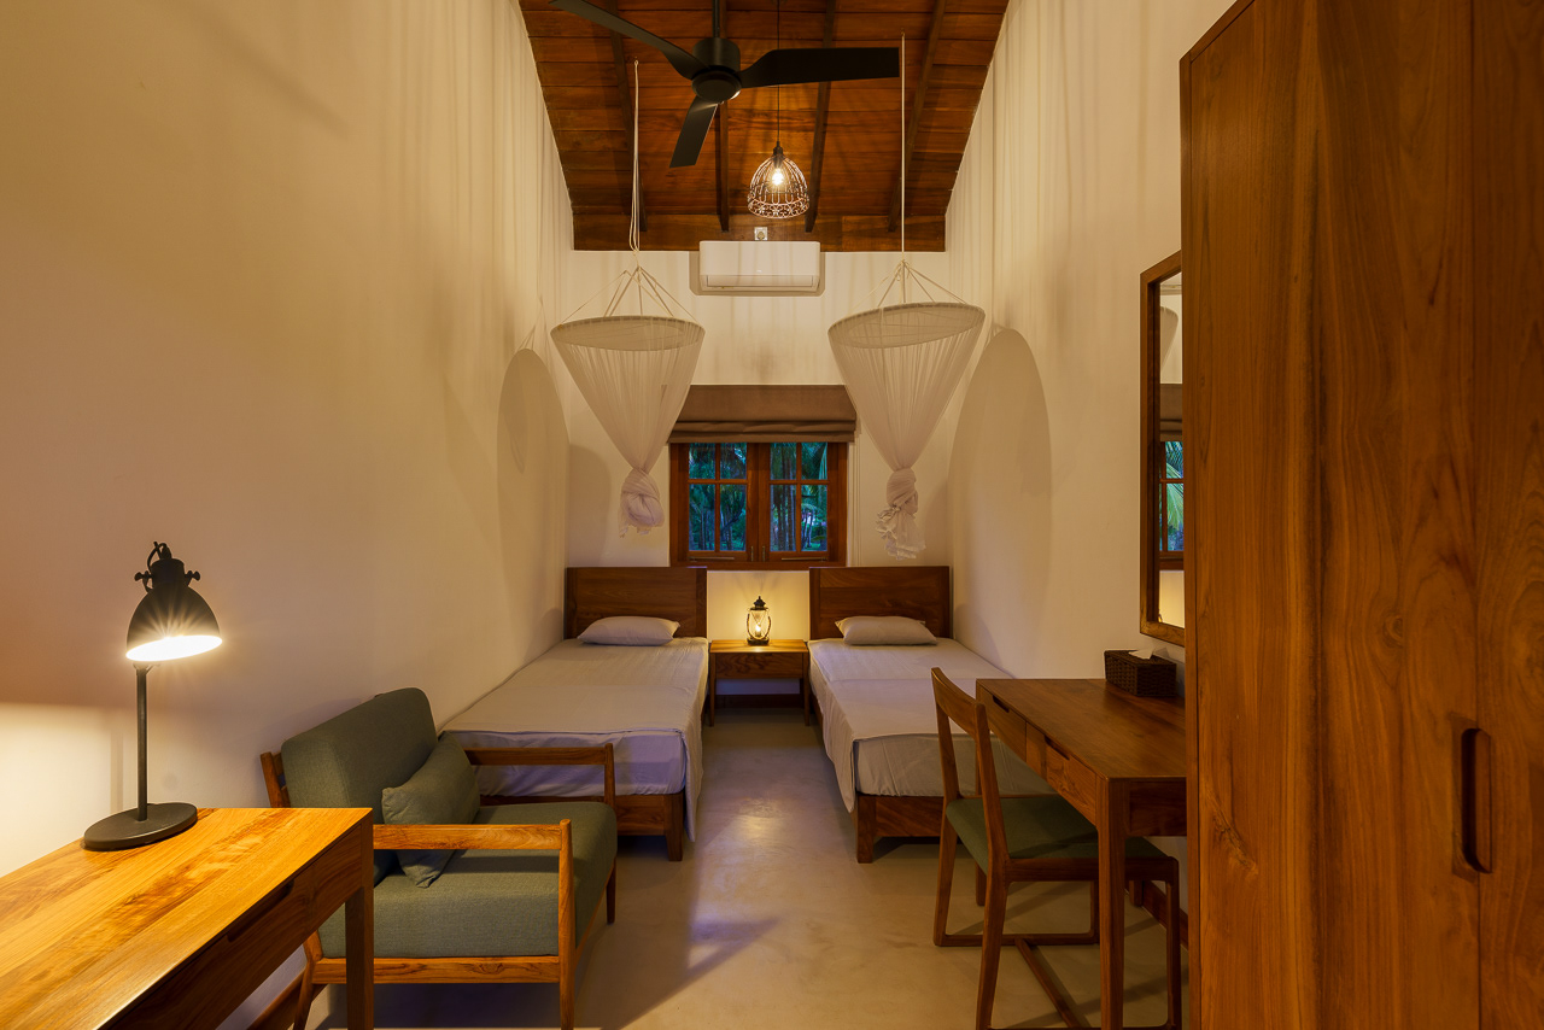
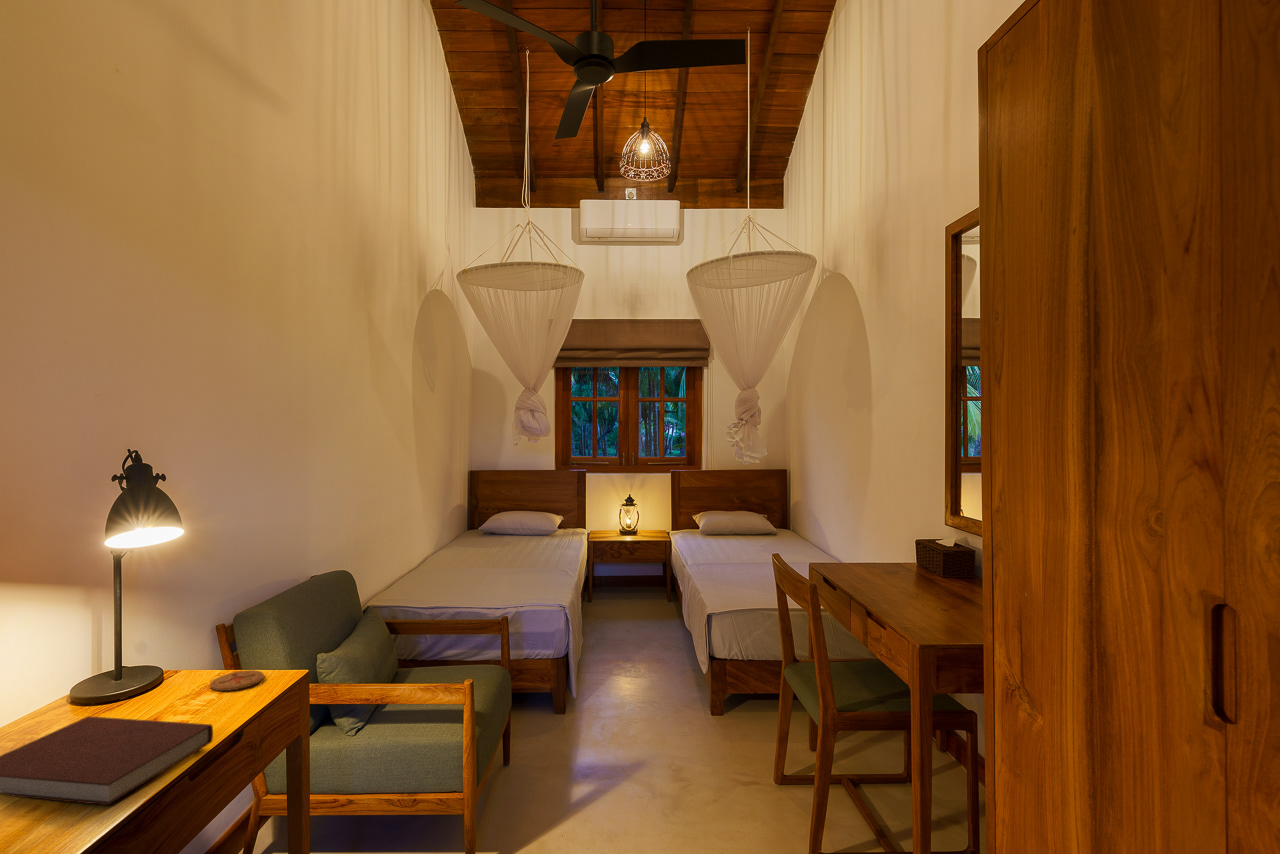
+ notebook (97, 755)
+ coaster (237, 680)
